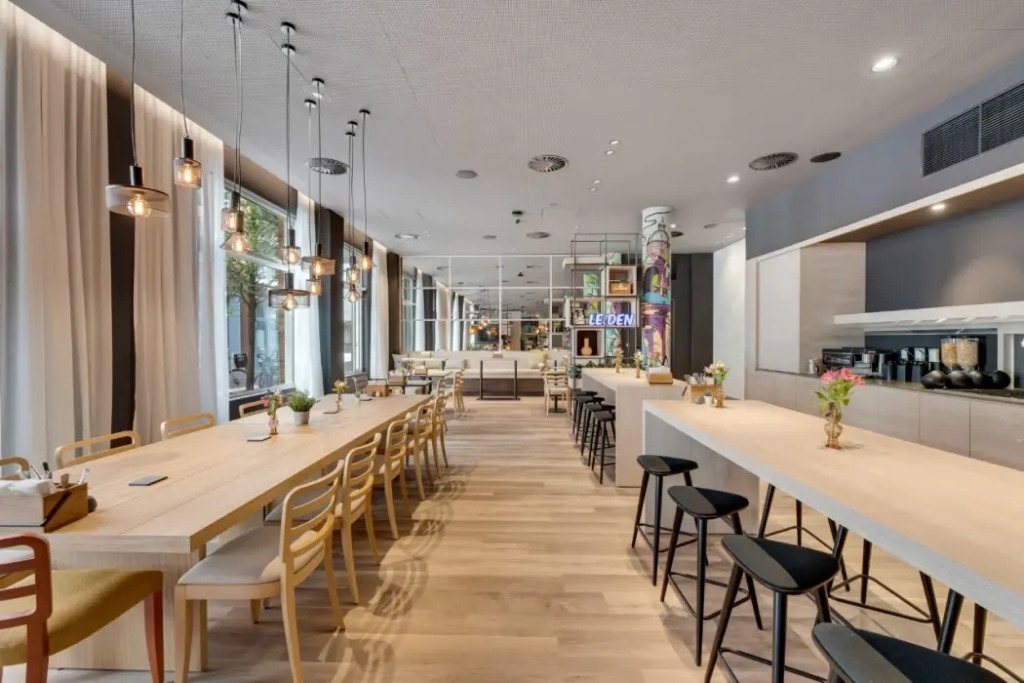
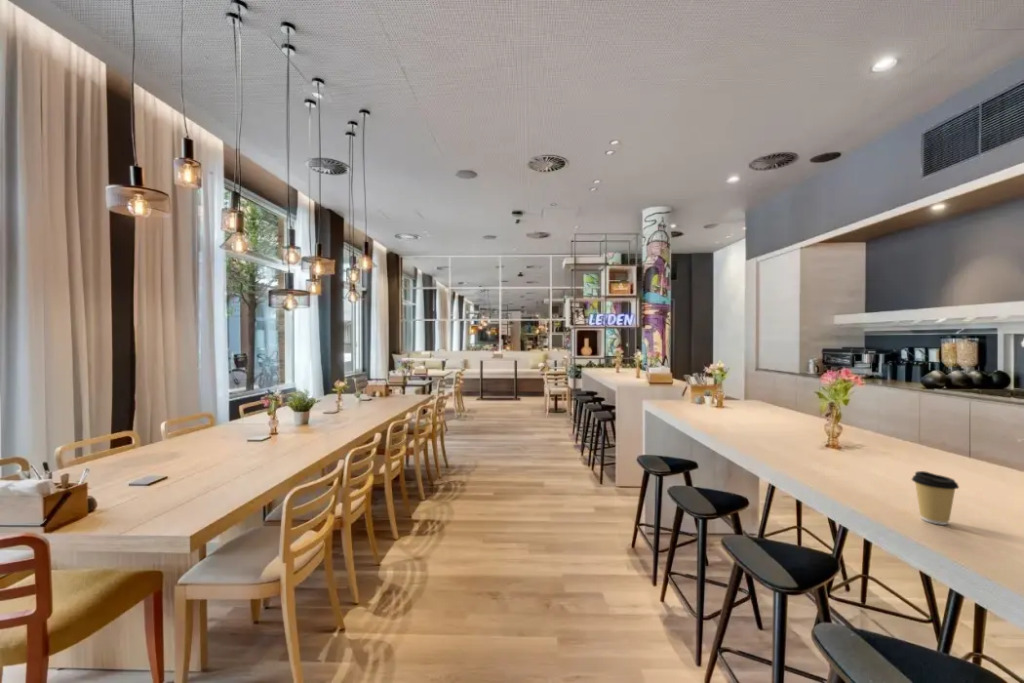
+ coffee cup (934, 498)
